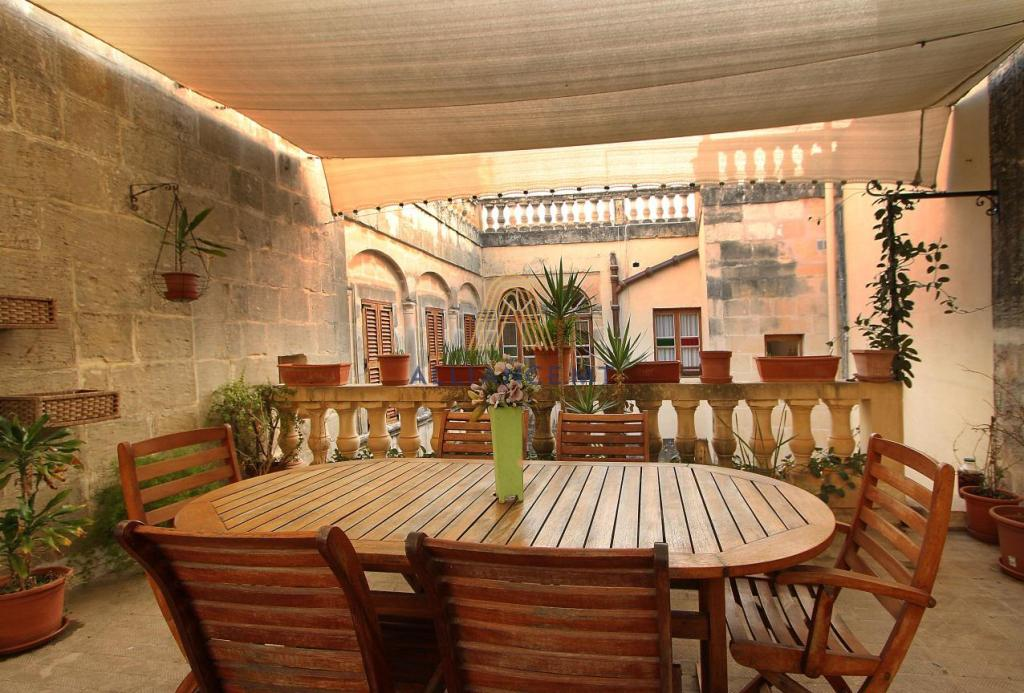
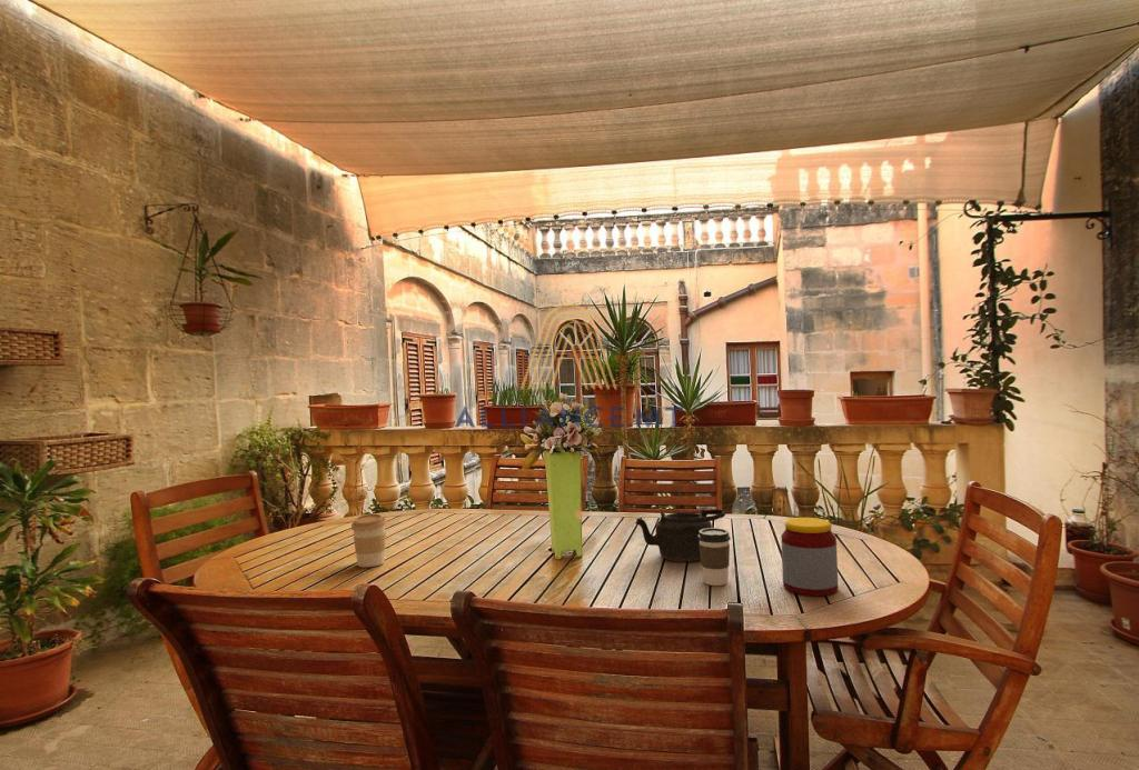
+ teapot (680, 533)
+ coffee cup (714, 556)
+ coffee cup (369, 539)
+ jar (809, 554)
